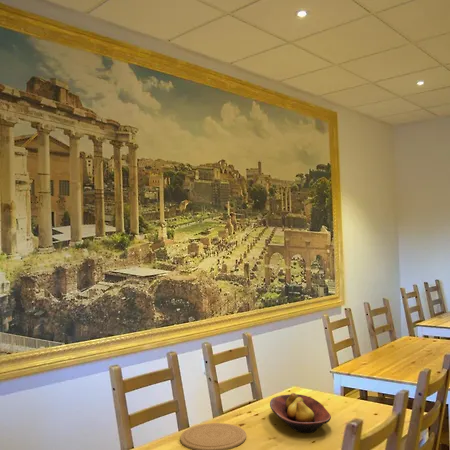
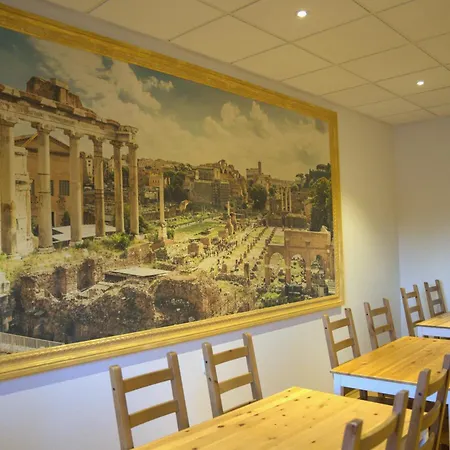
- fruit bowl (299, 409)
- plate (213, 435)
